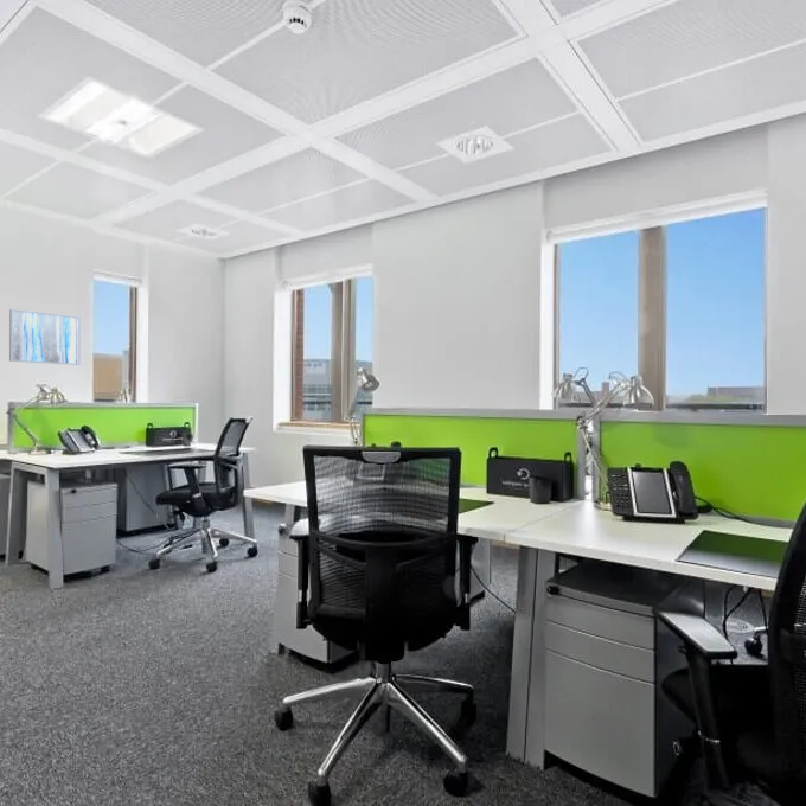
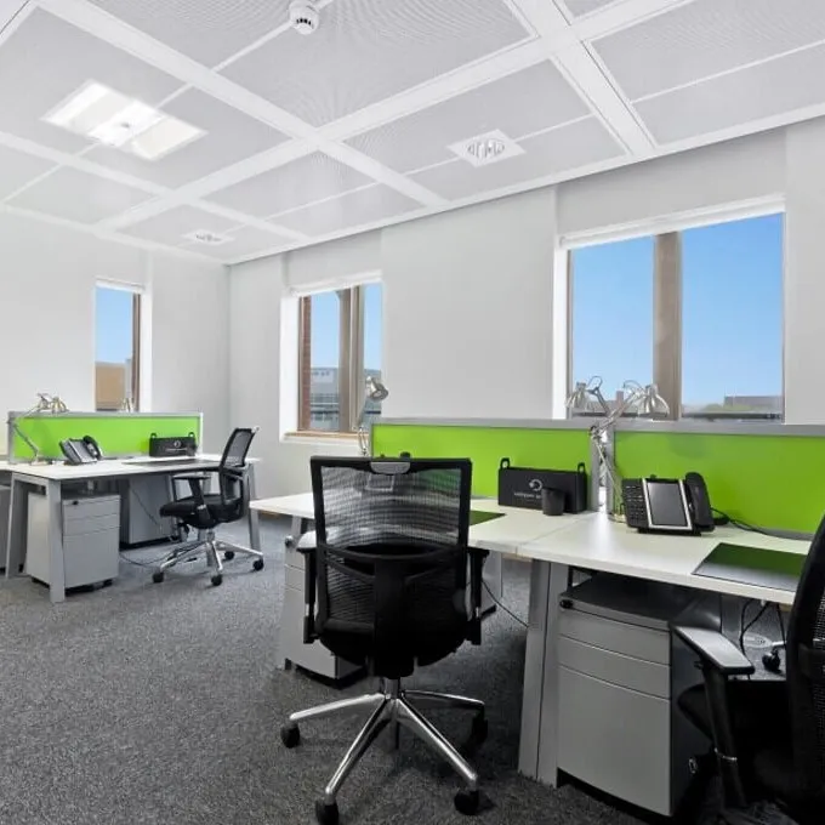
- wall art (46, 338)
